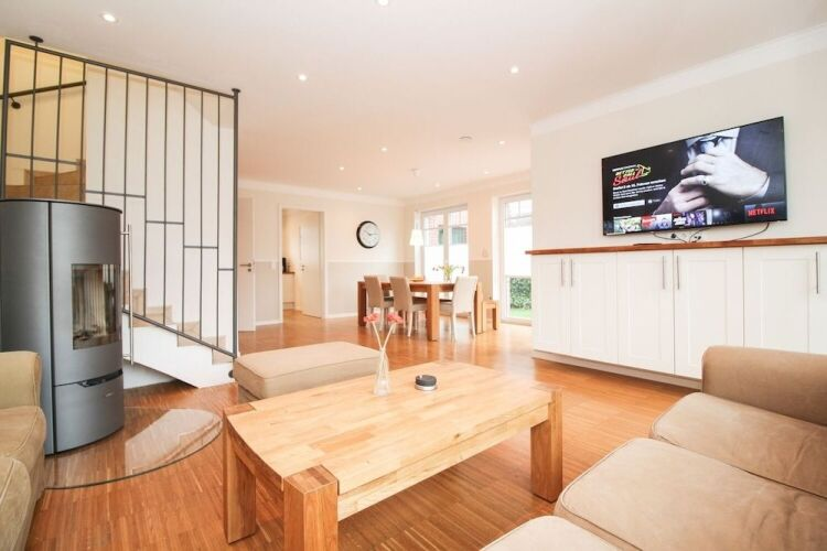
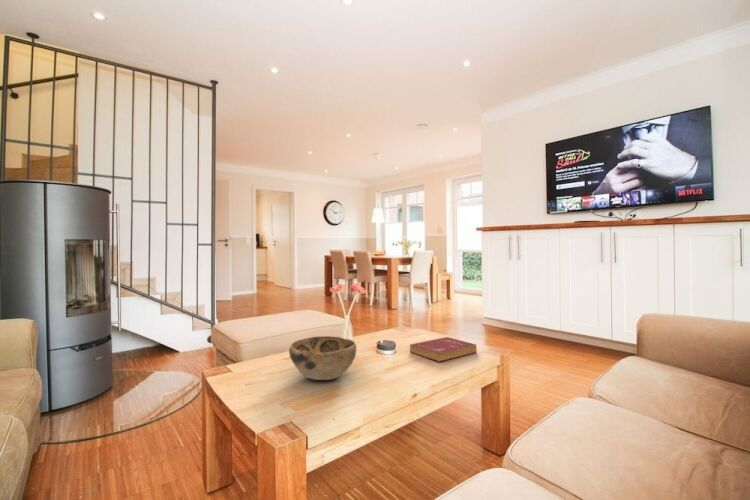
+ book (443, 348)
+ decorative bowl (323, 360)
